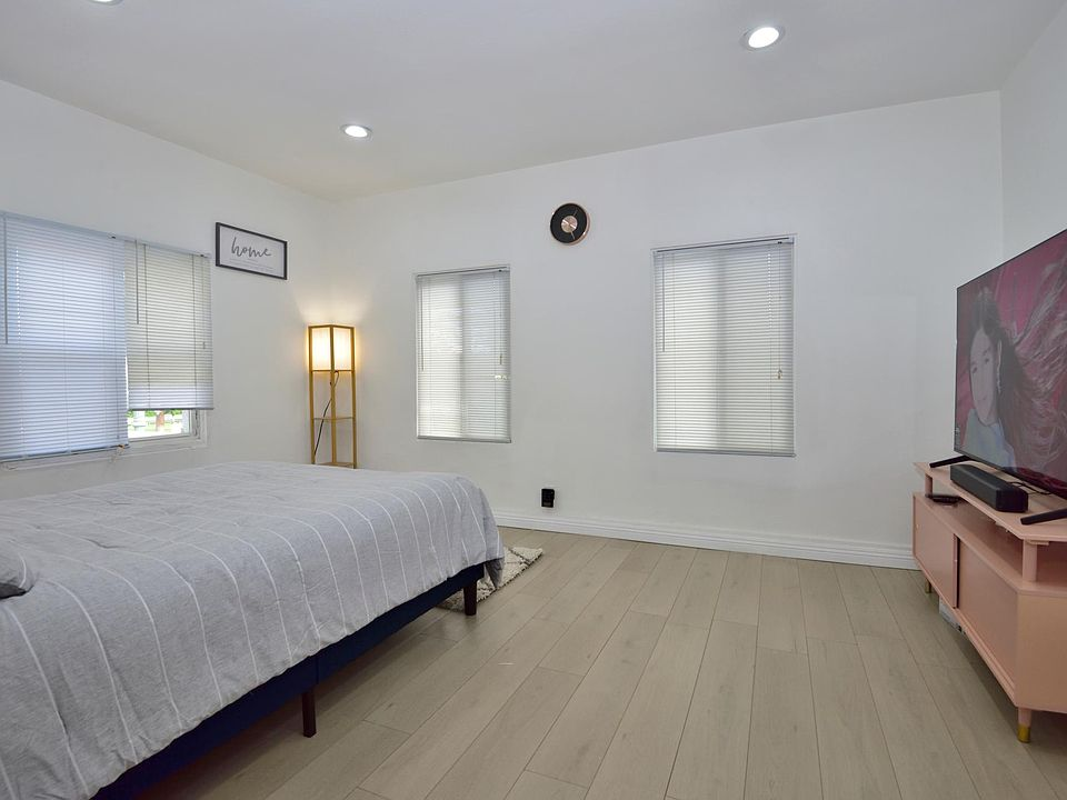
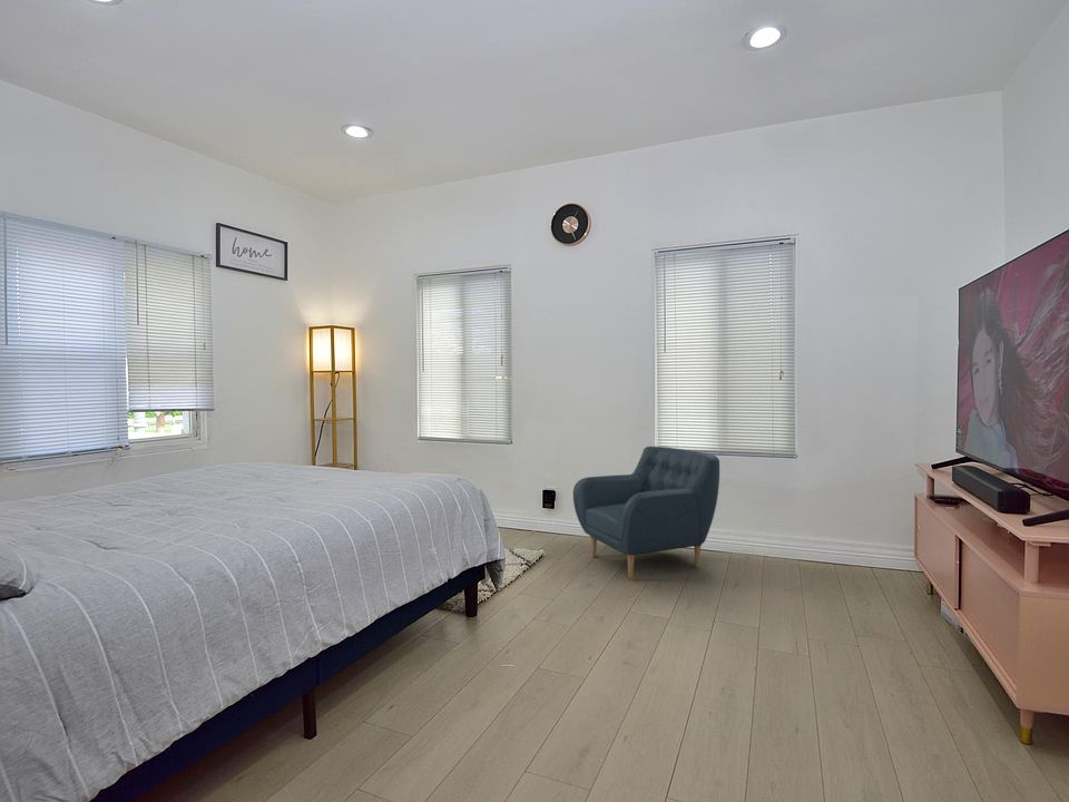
+ armchair (640, 507)
